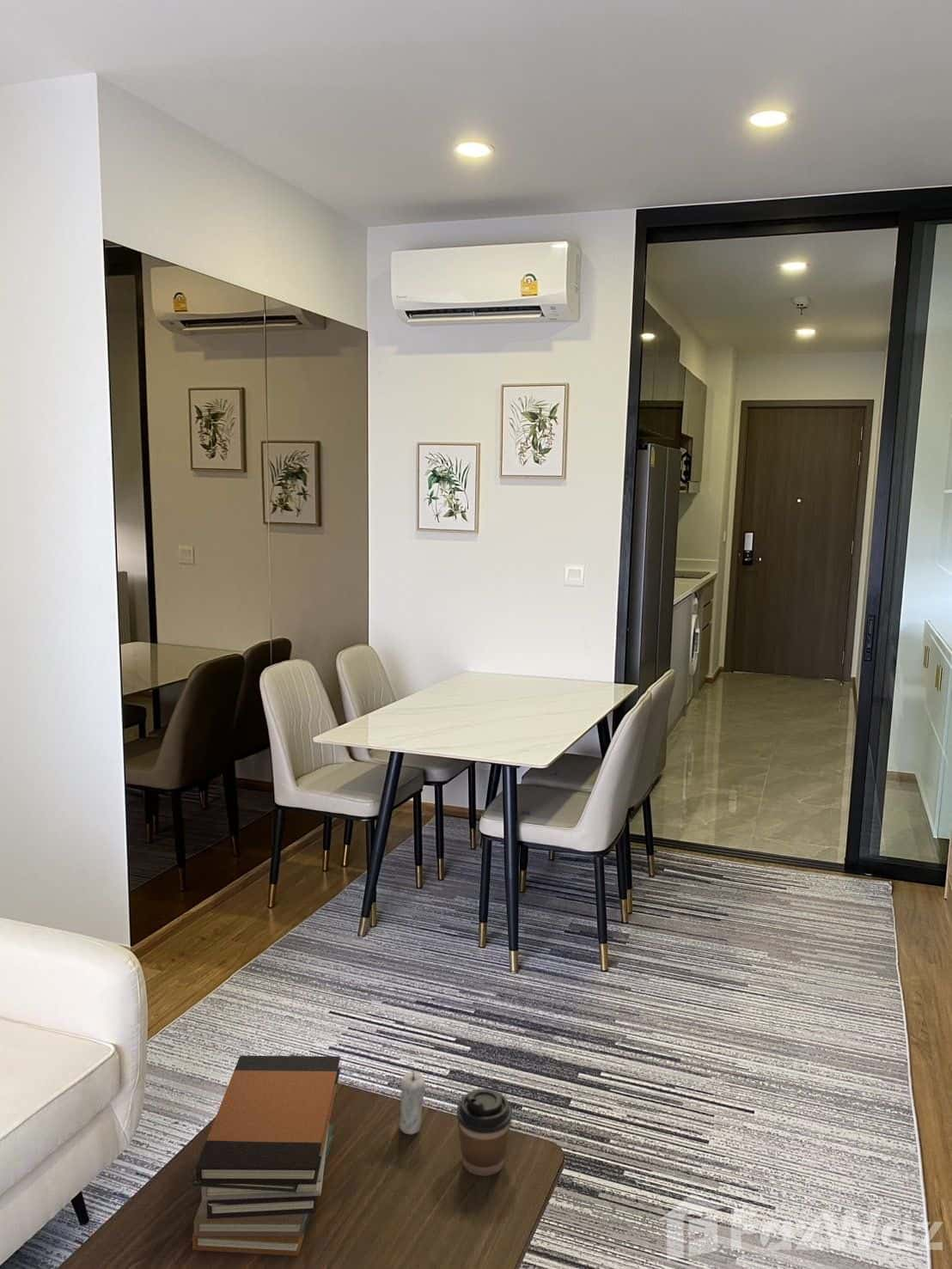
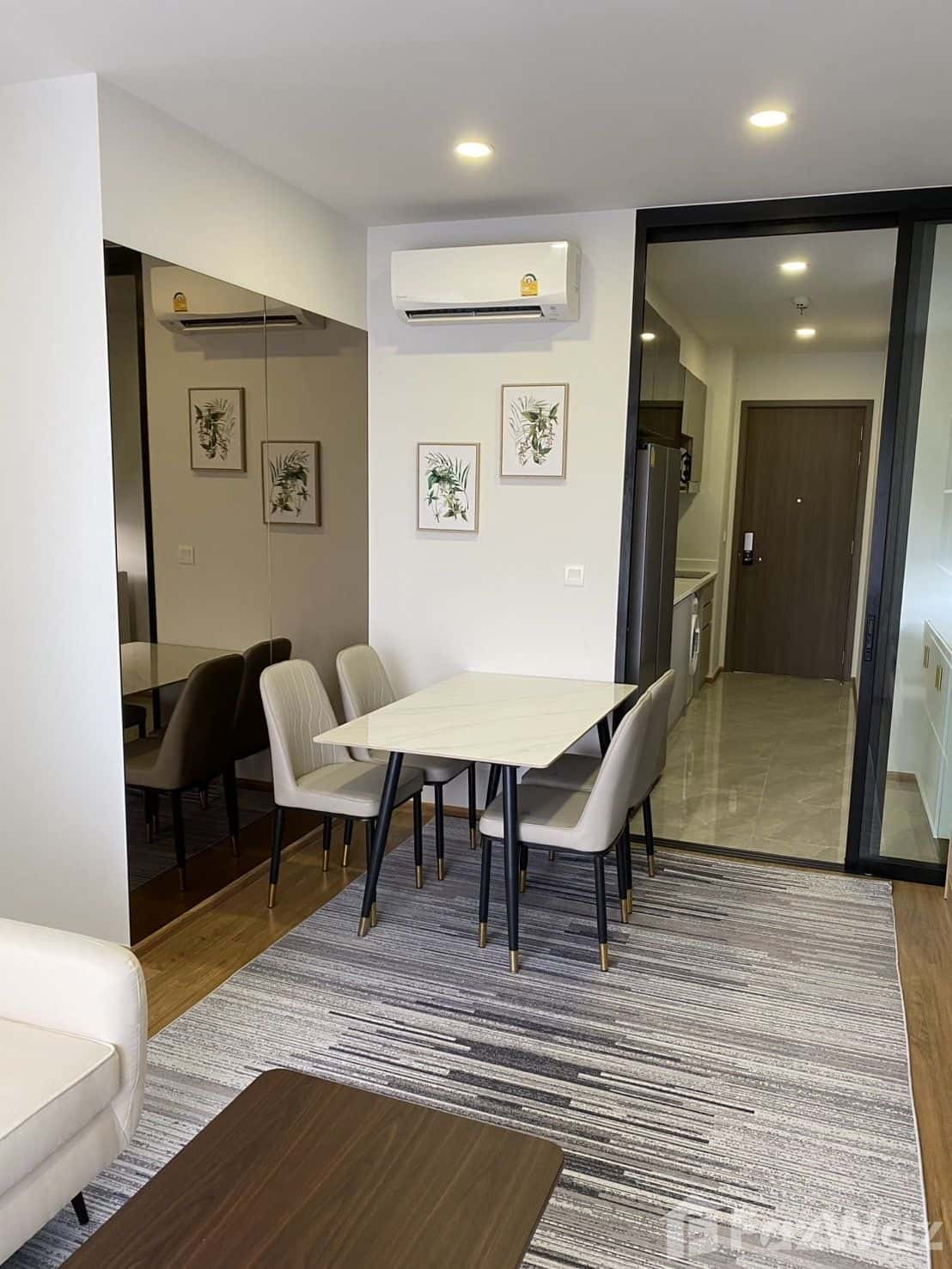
- coffee cup (484, 1128)
- book stack (272, 1146)
- candle (412, 1097)
